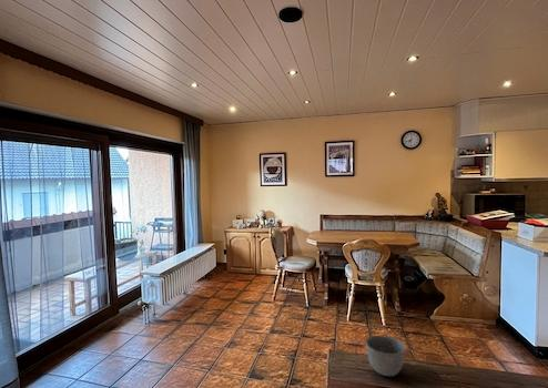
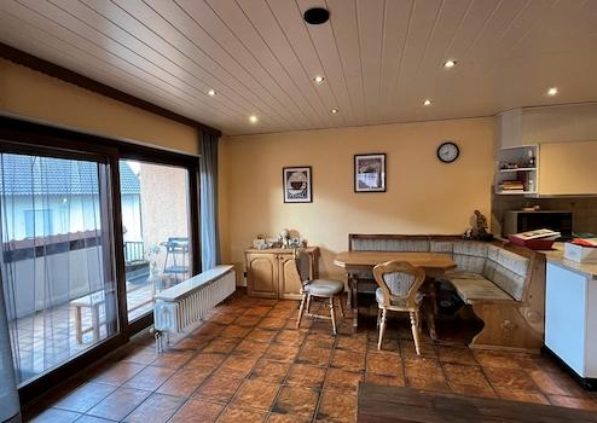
- bowl (385, 357)
